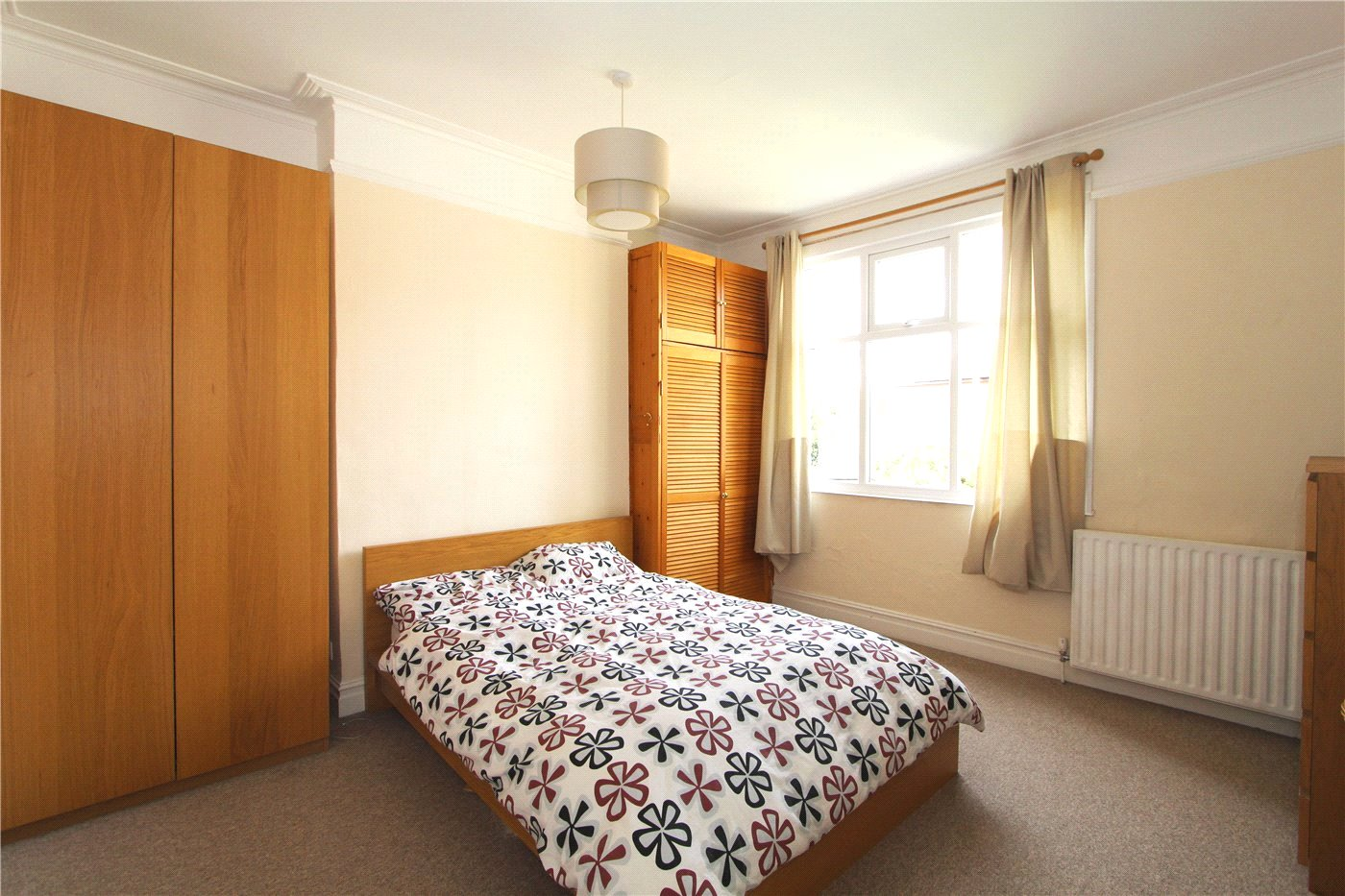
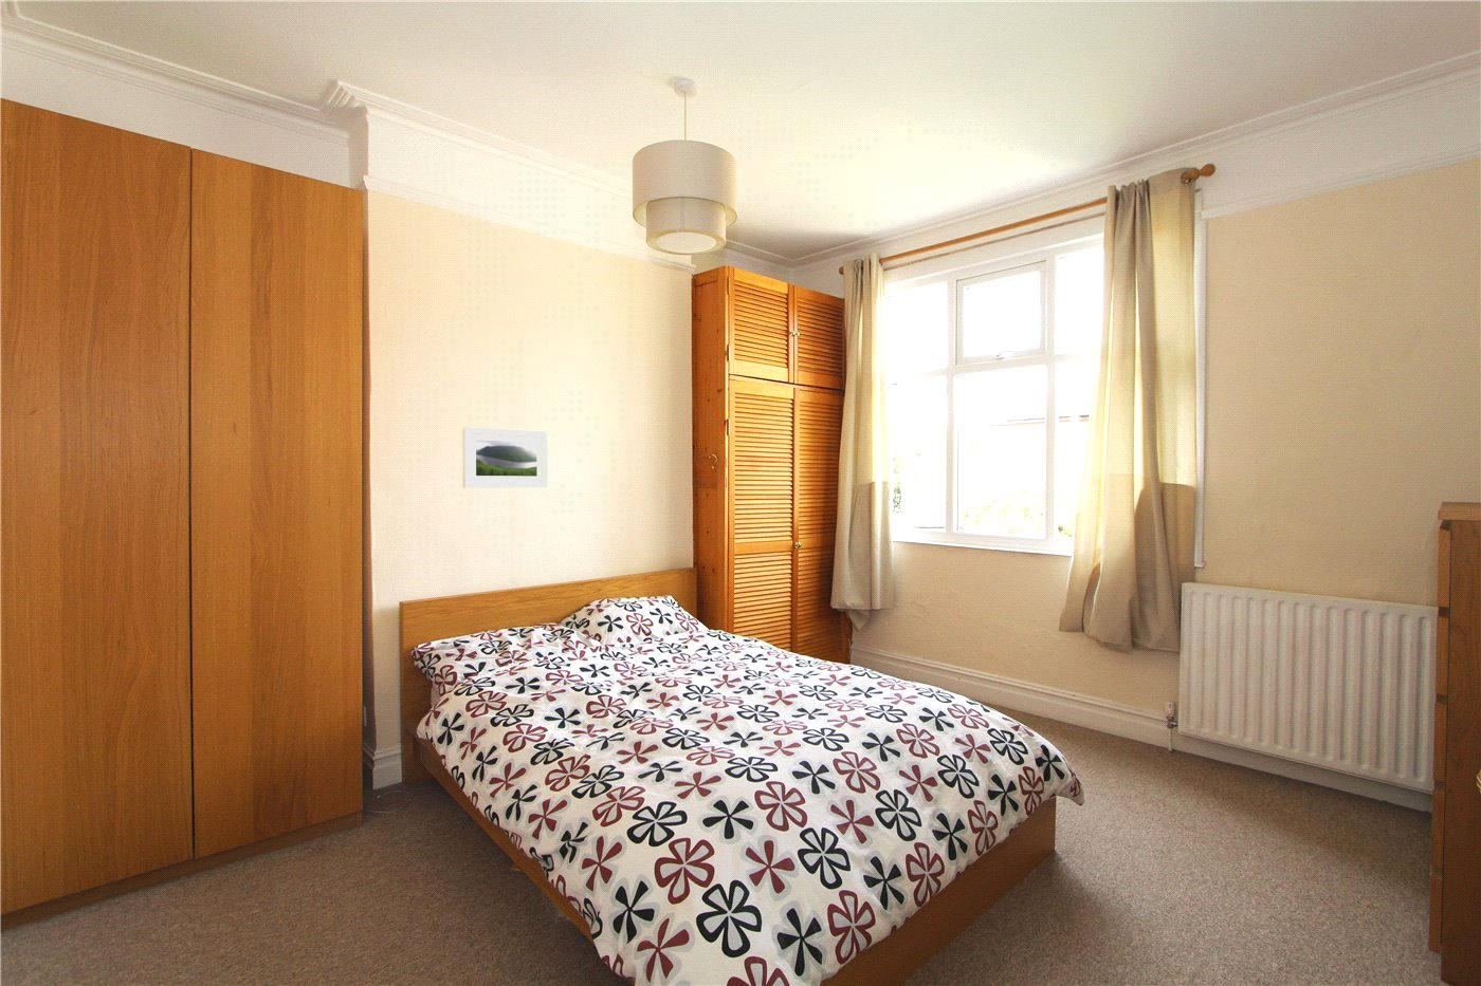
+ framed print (507, 458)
